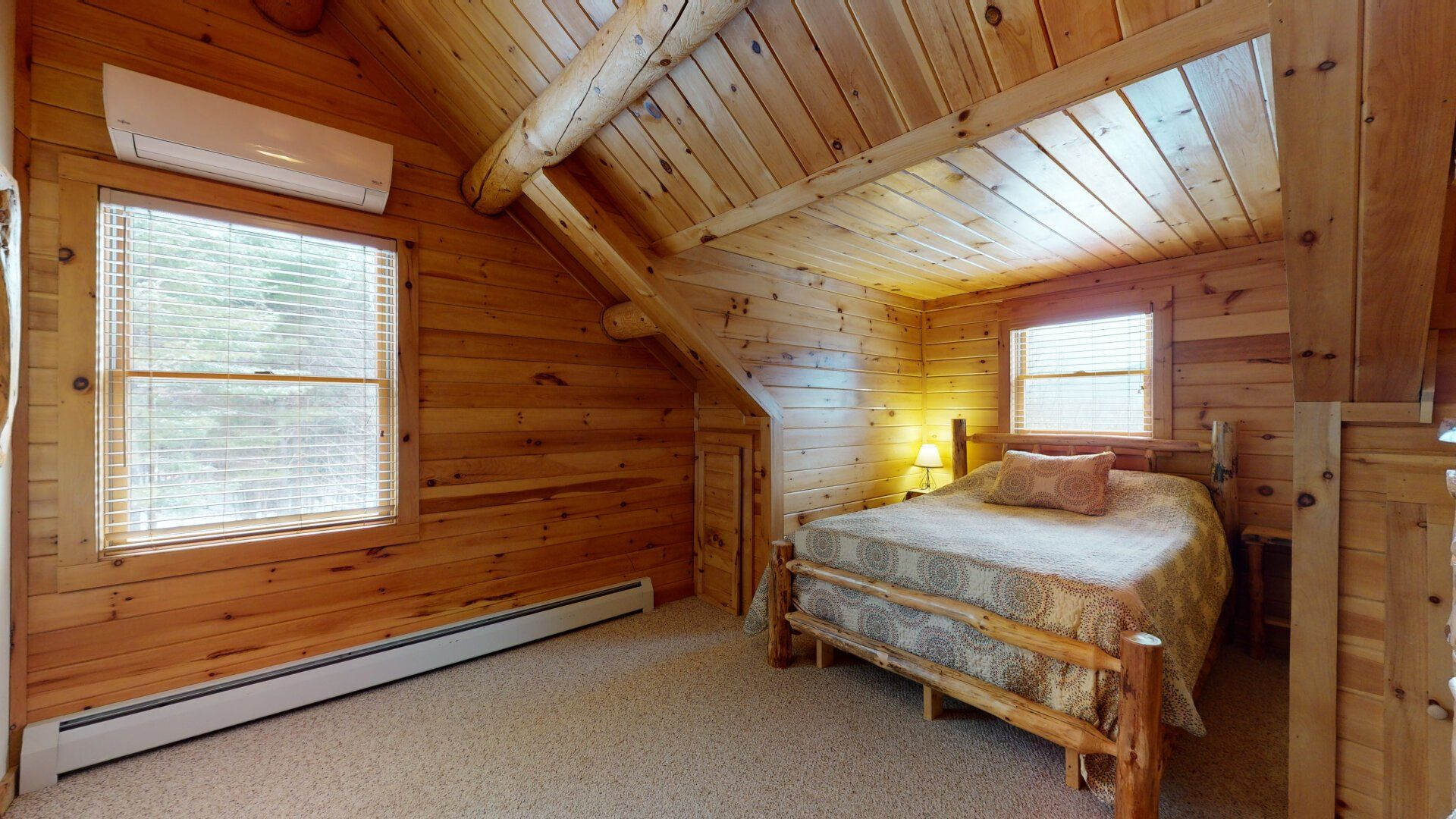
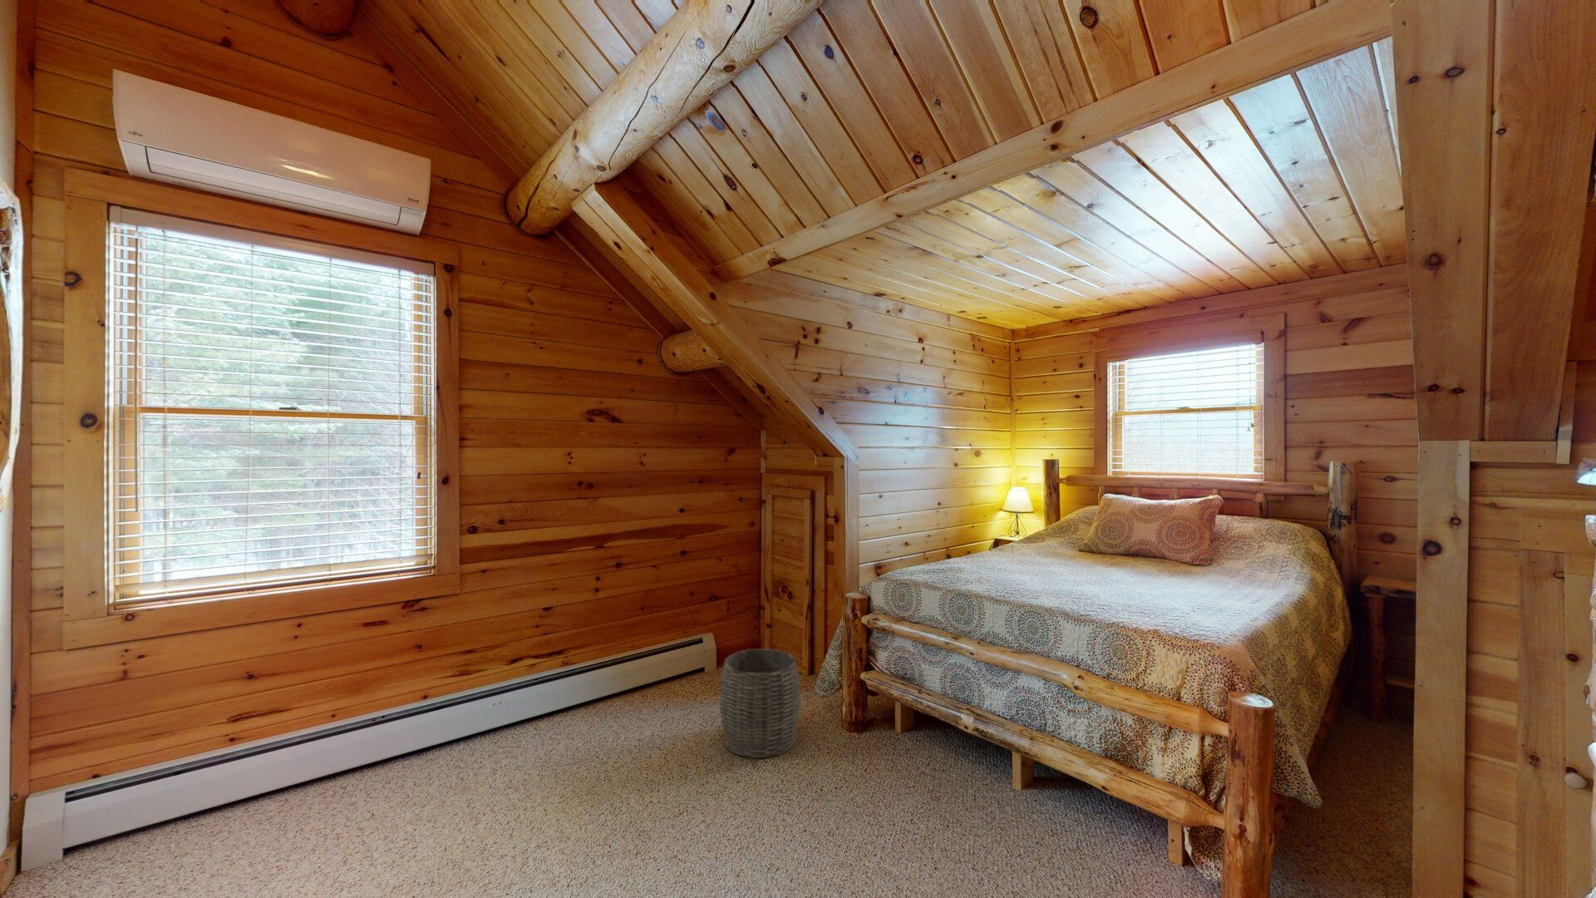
+ woven basket (760, 701)
